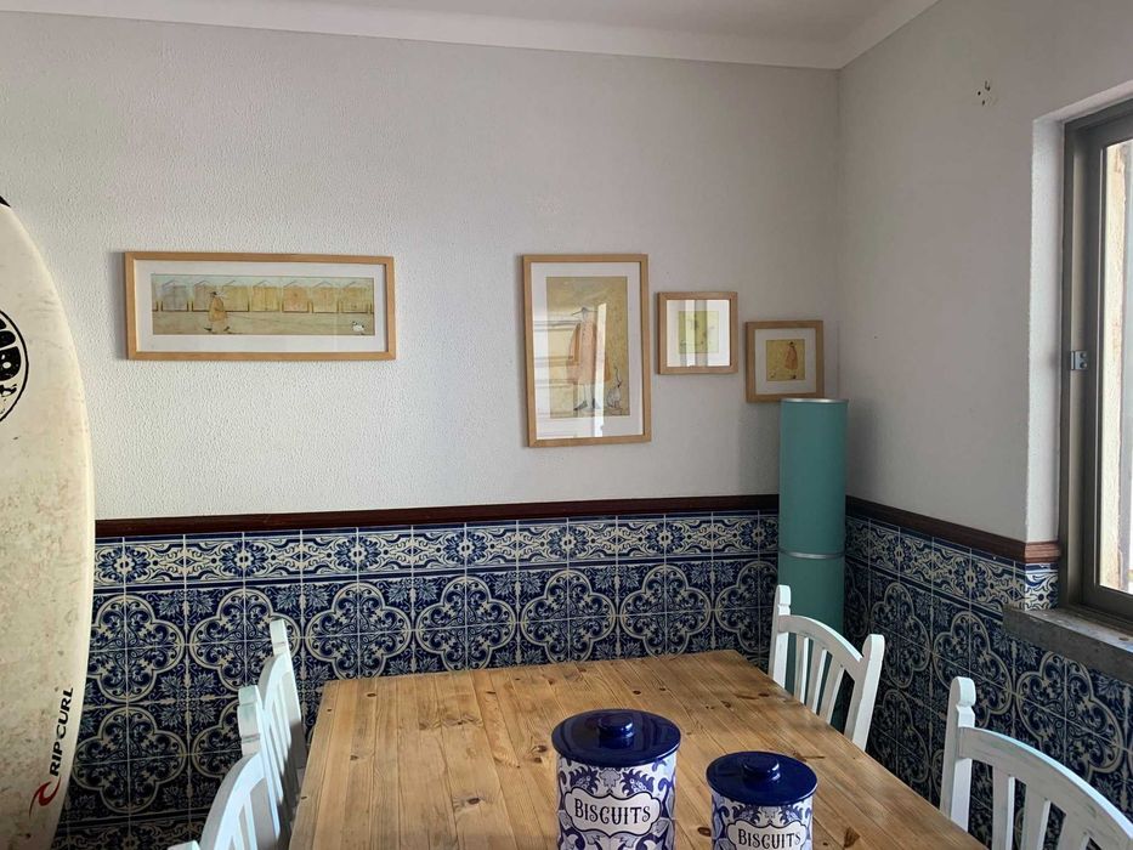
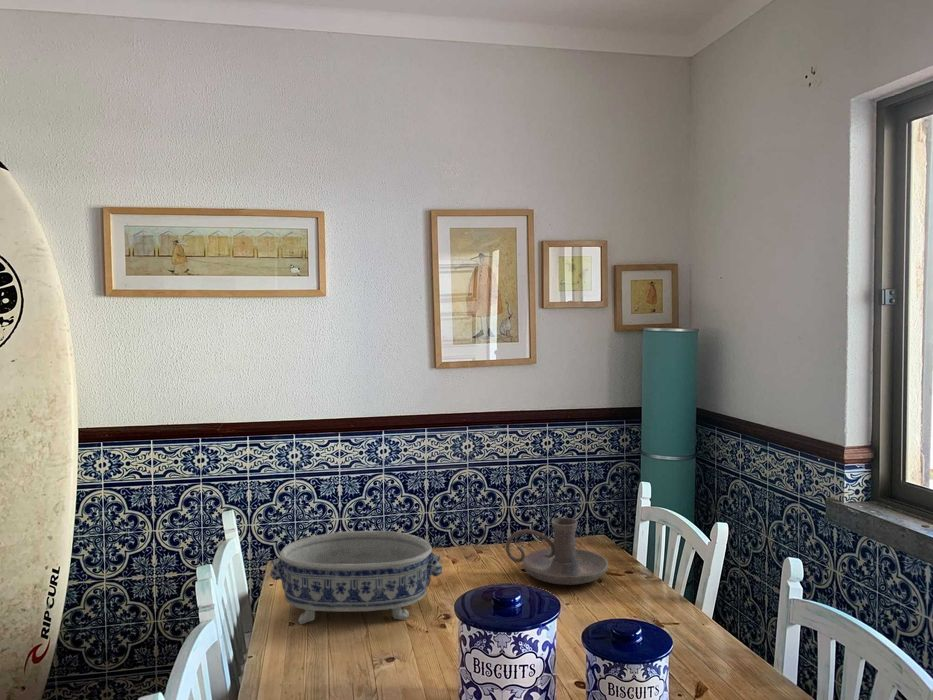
+ candle holder (555, 547)
+ decorative bowl (356, 575)
